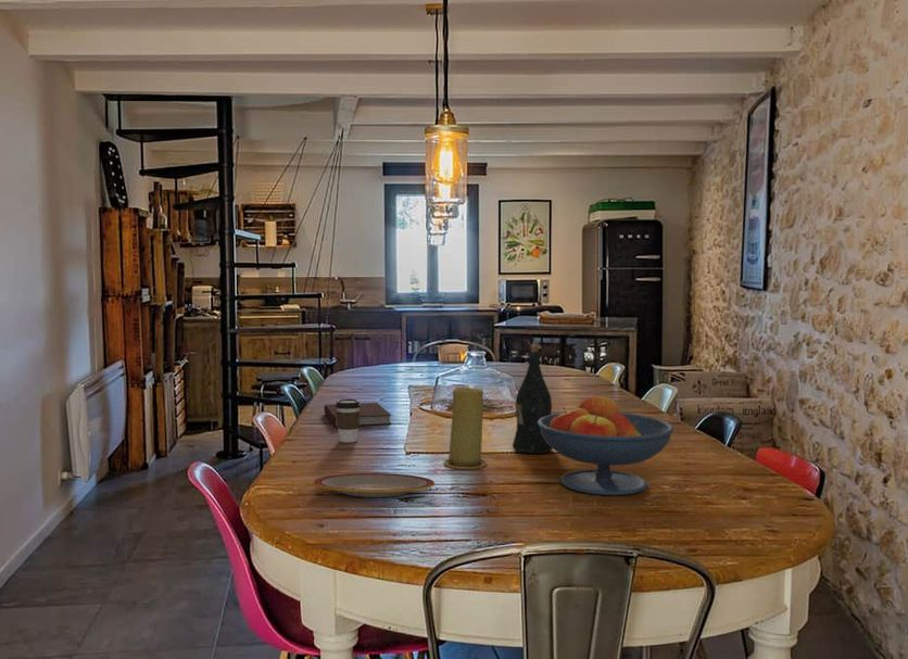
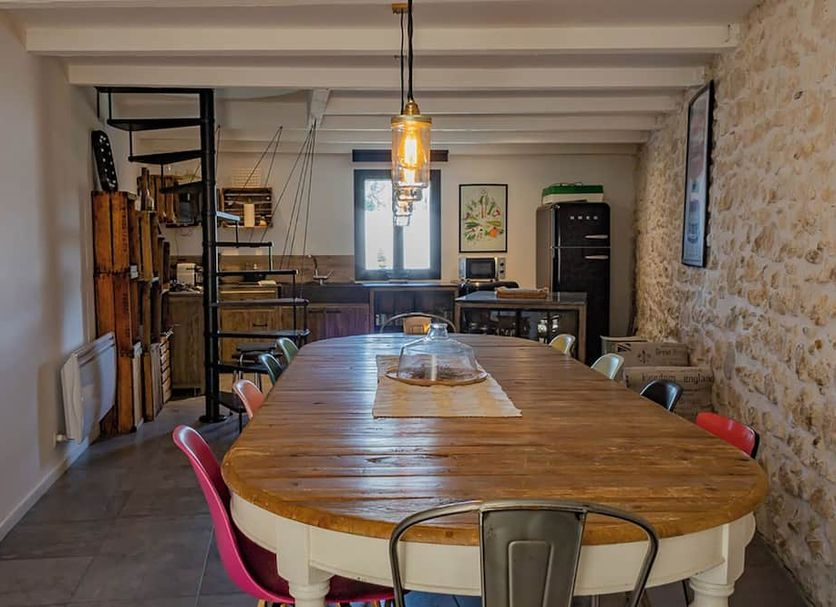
- fruit bowl (604, 442)
- notebook (360, 414)
- wine bottle (533, 397)
- coffee cup (348, 420)
- candle (465, 426)
- plate (374, 486)
